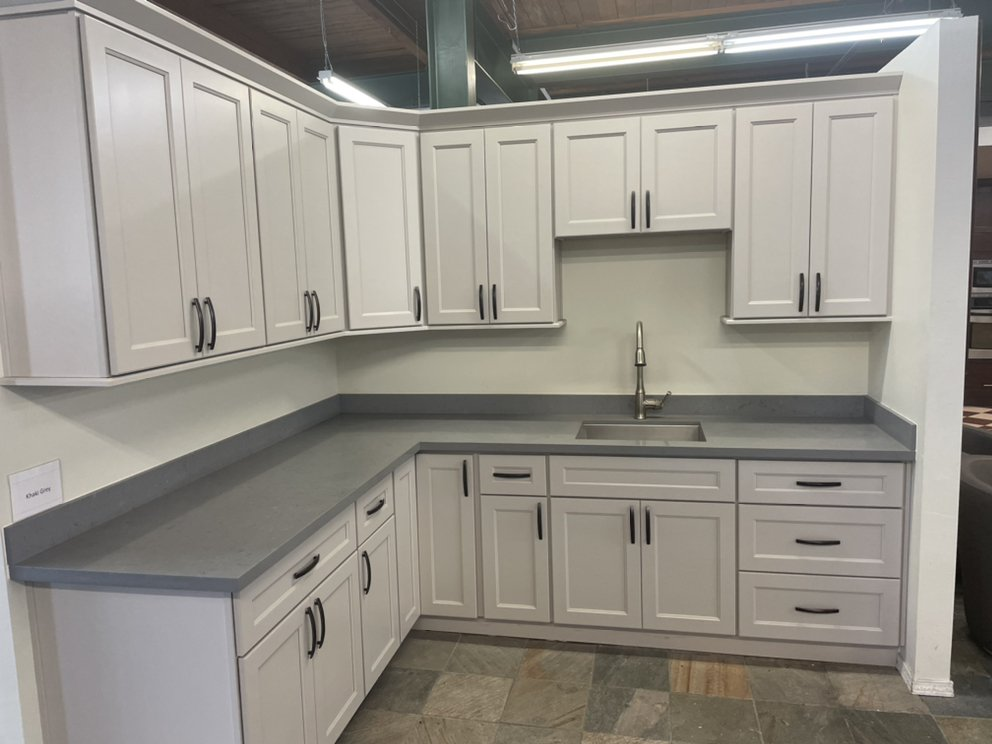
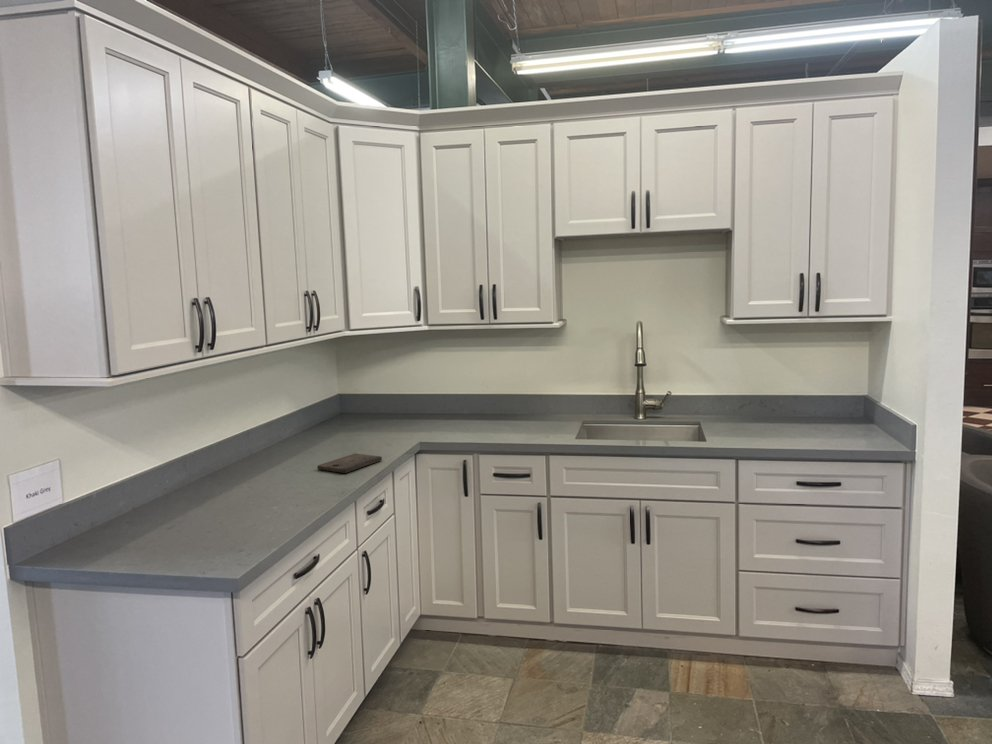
+ cutting board (350, 462)
